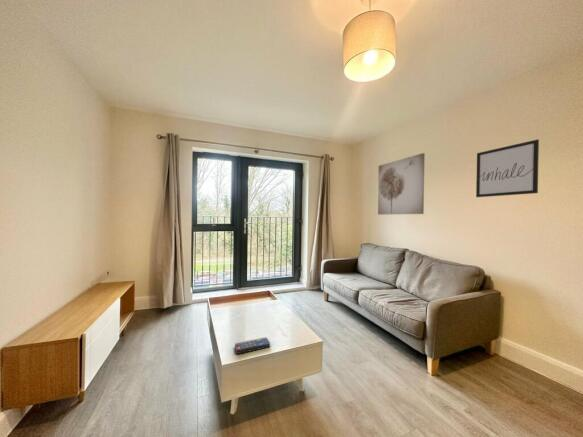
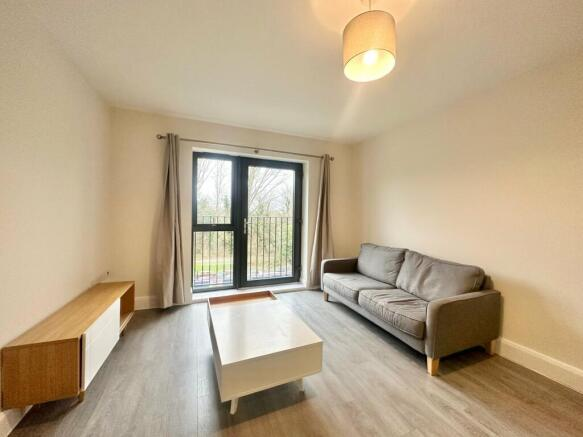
- wall art (504, 171)
- wall art (398, 187)
- remote control (252, 345)
